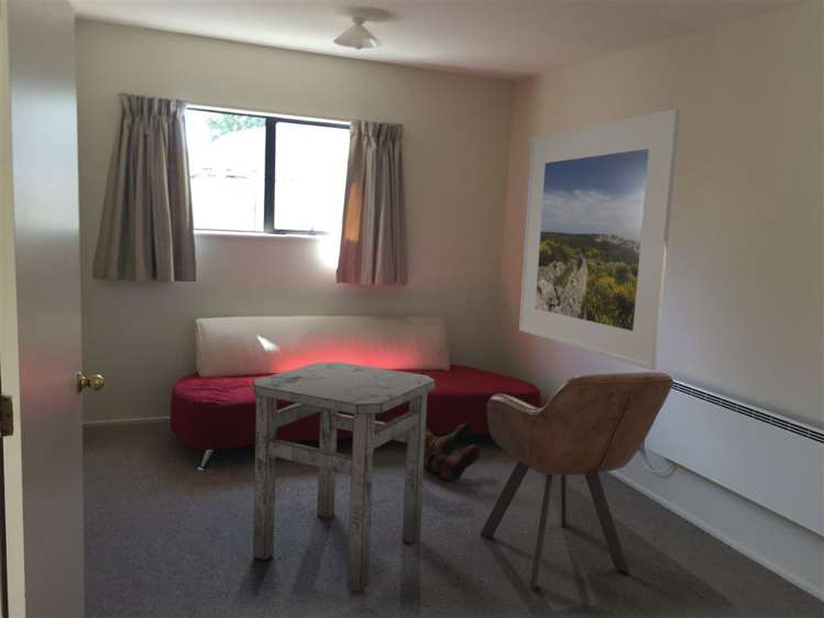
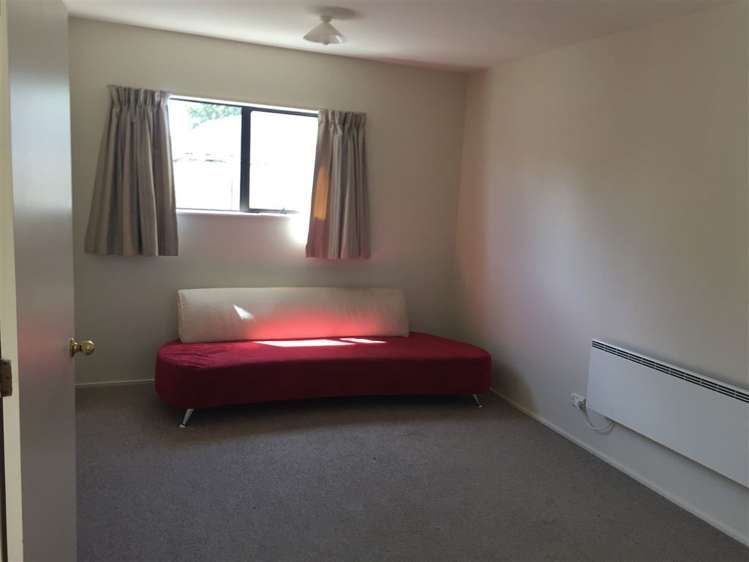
- side table (343, 464)
- boots (439, 443)
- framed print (585, 239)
- armchair (568, 460)
